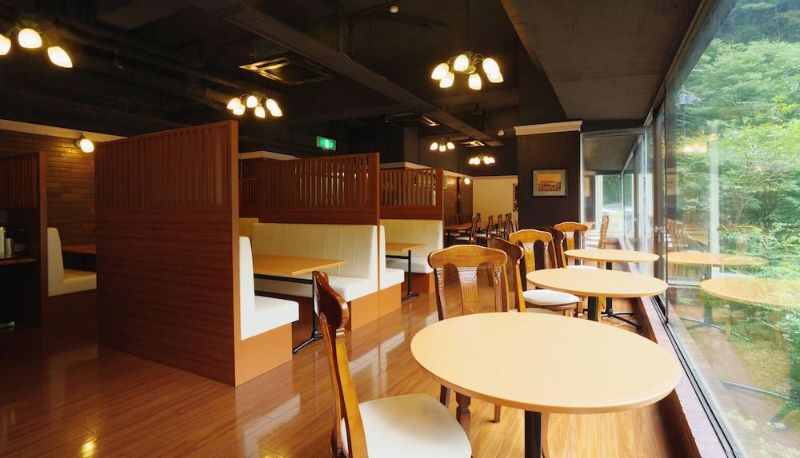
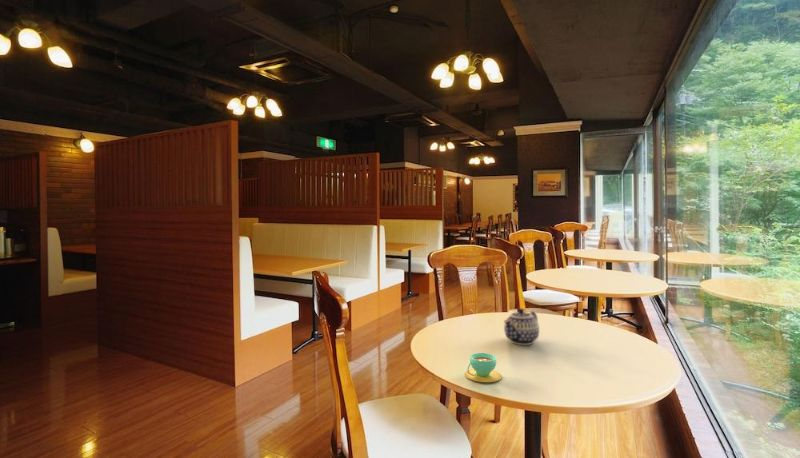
+ teacup (481, 366)
+ teapot (521, 325)
